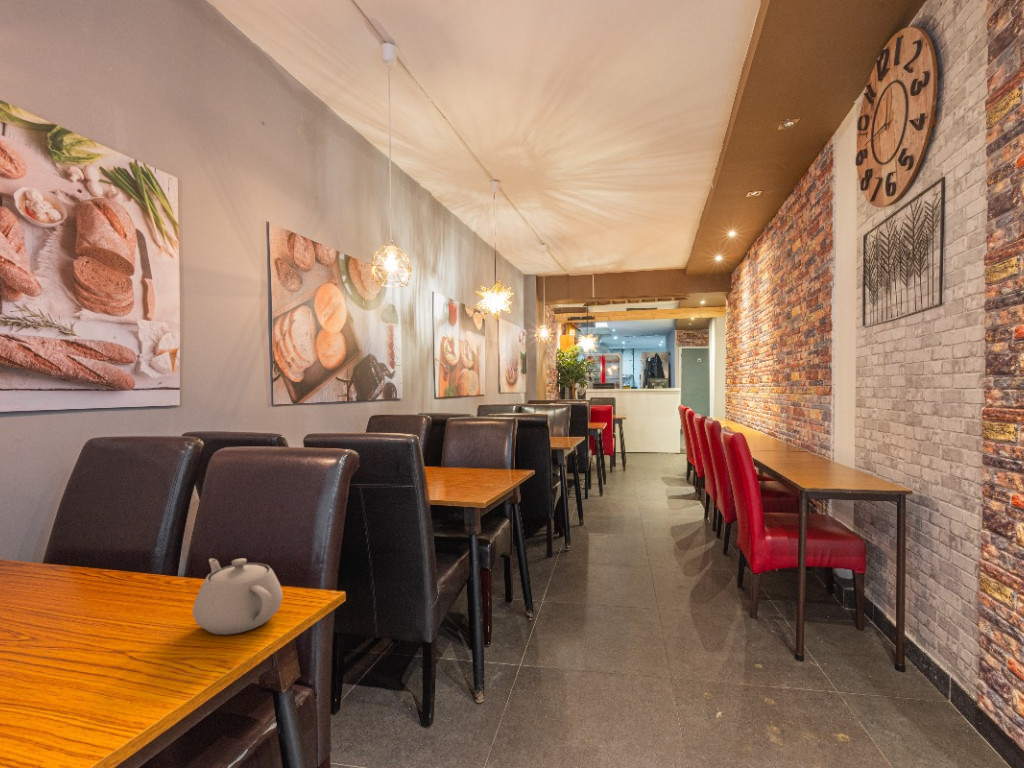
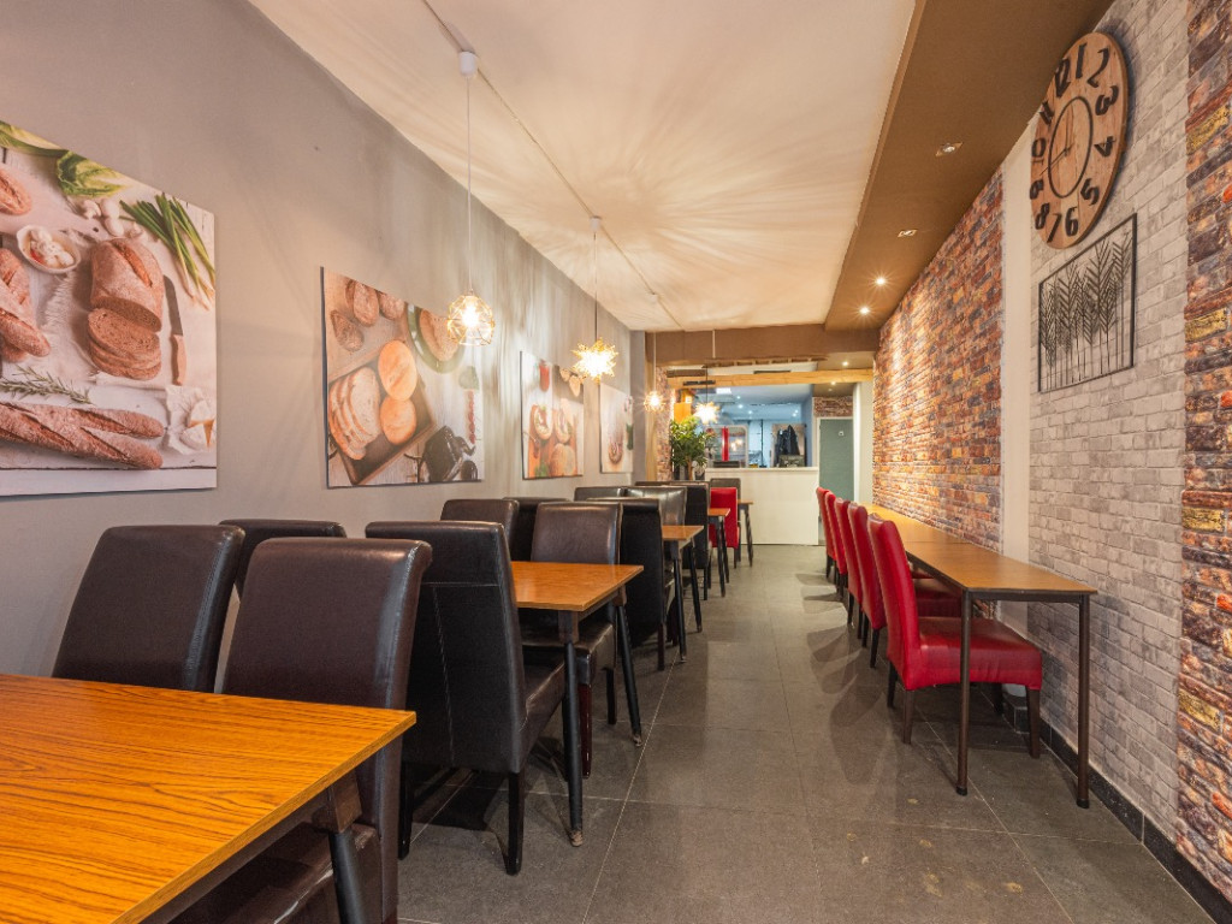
- teapot (237, 589)
